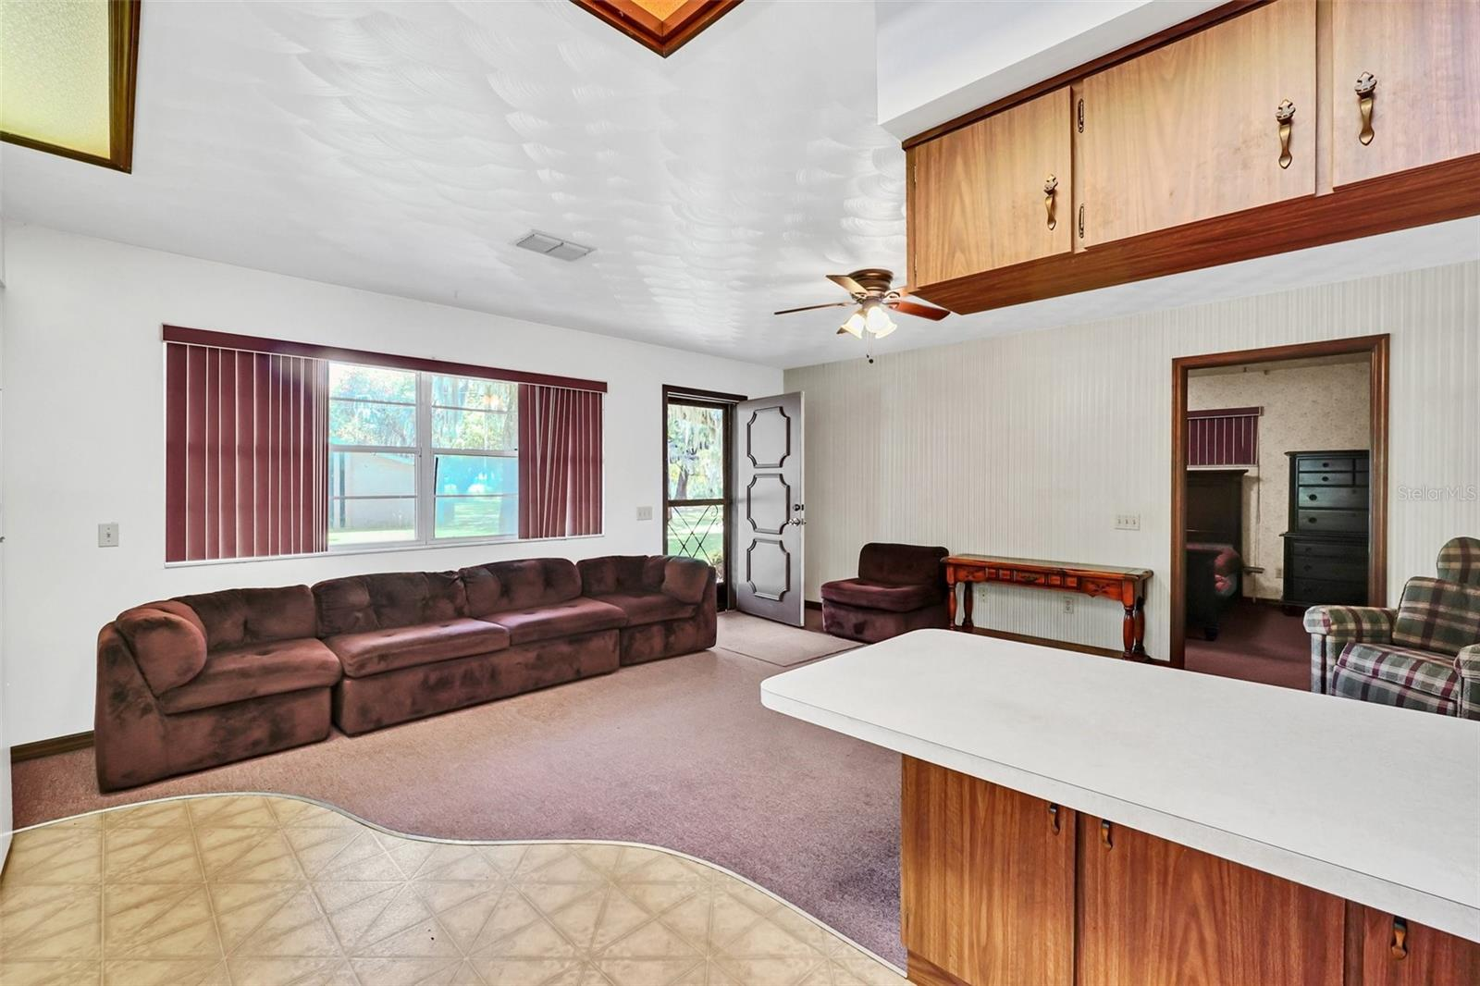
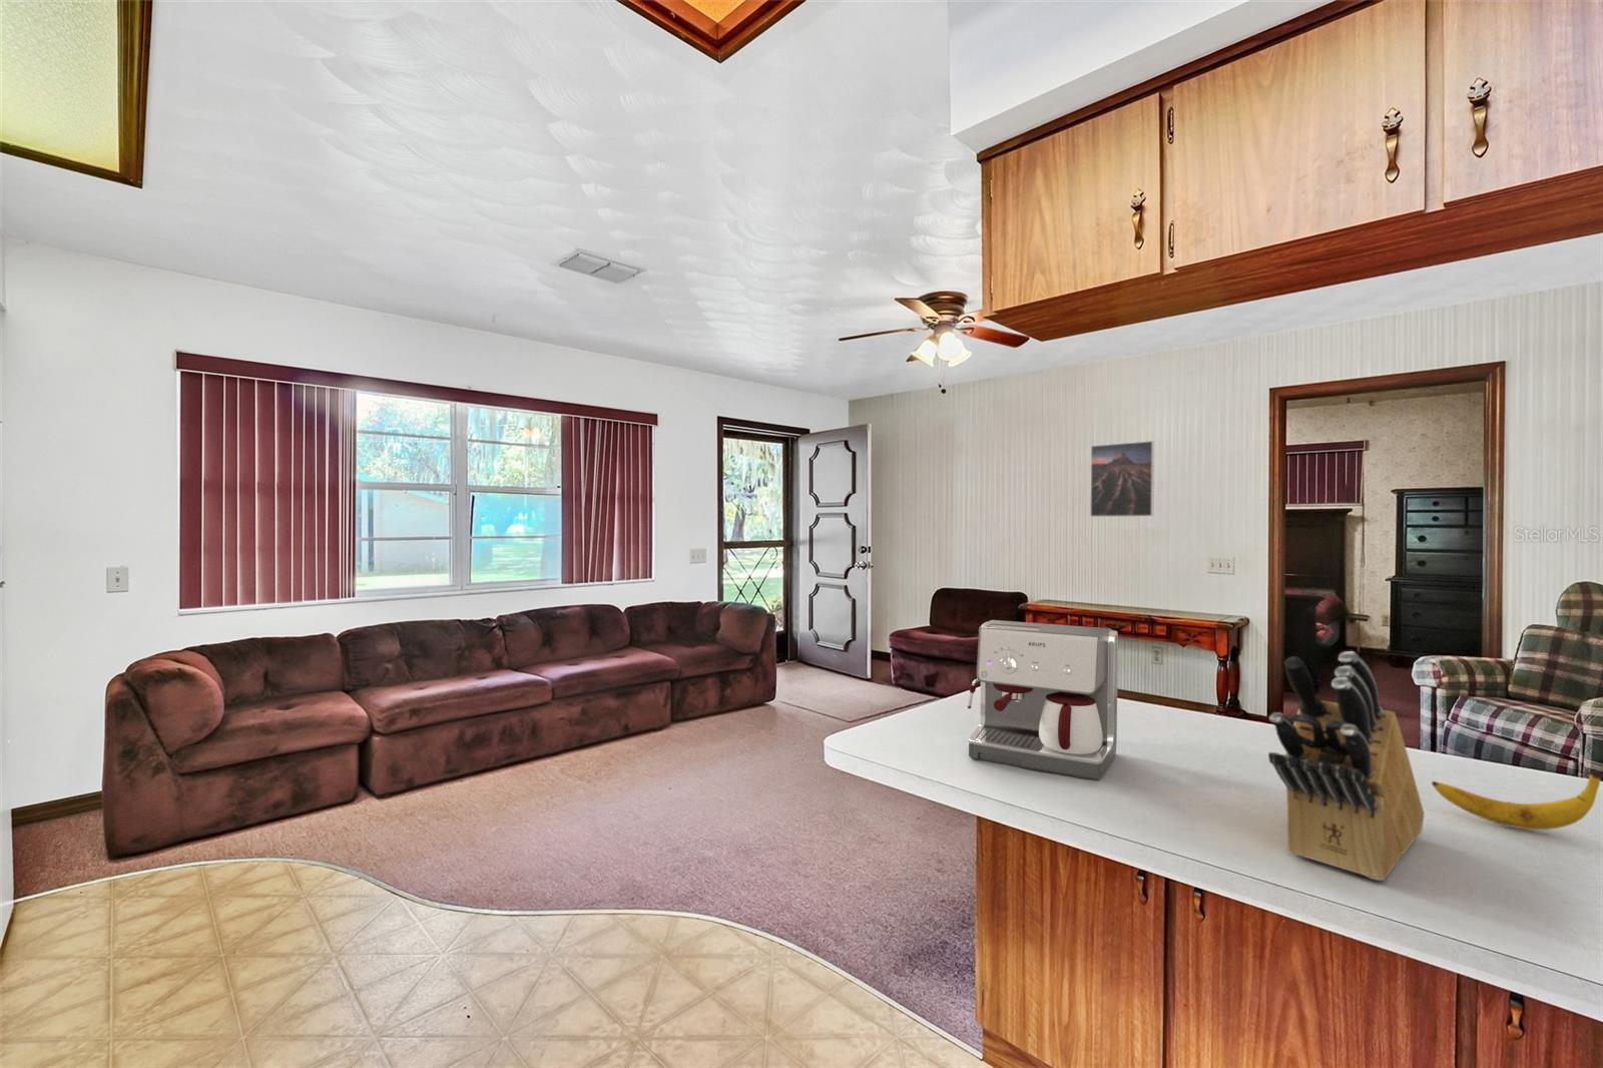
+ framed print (1122, 480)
+ banana (1509, 801)
+ knife block (1348, 746)
+ coffee maker (1040, 690)
